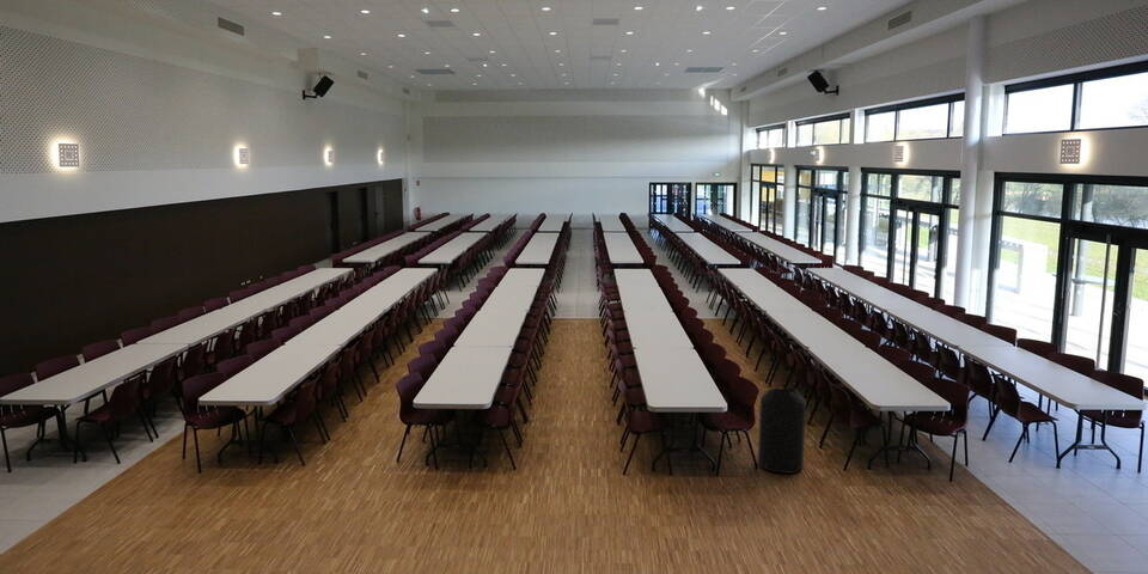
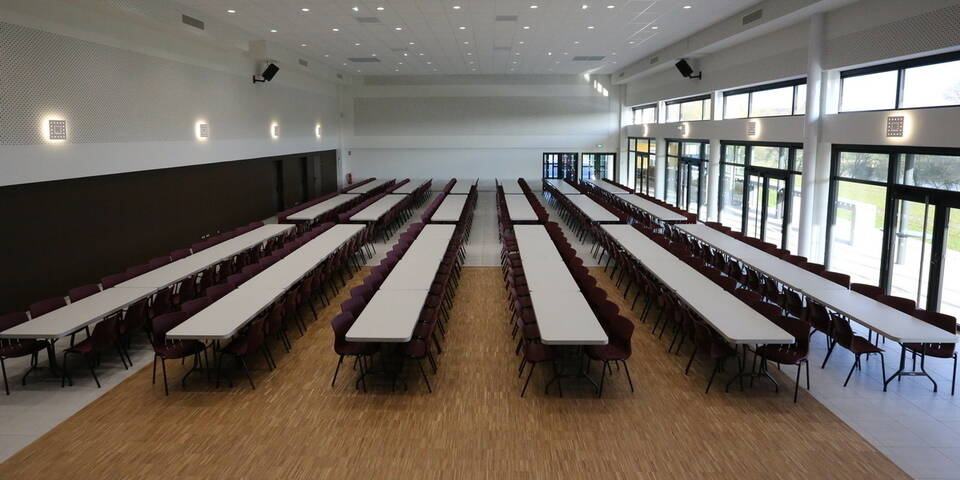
- trash can (781, 427)
